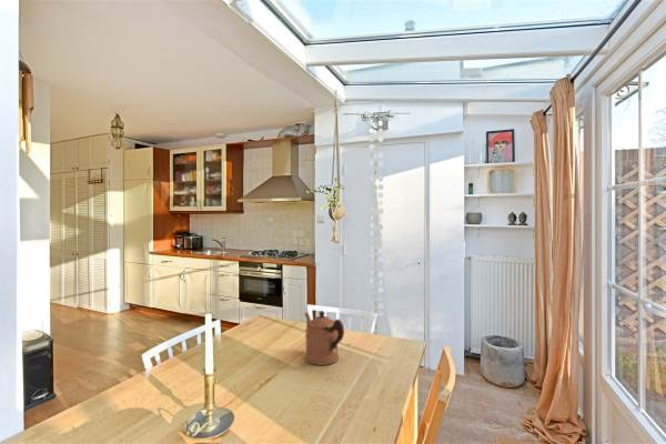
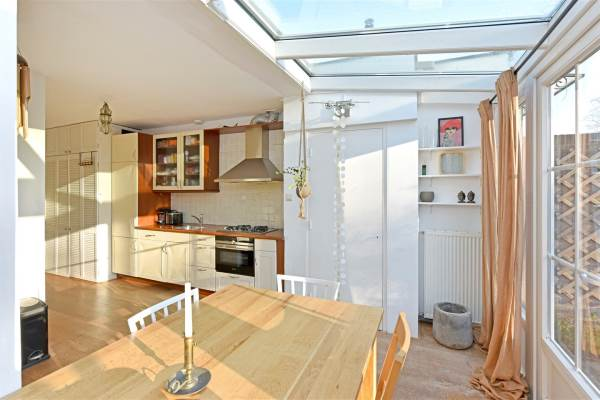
- coffeepot (322, 334)
